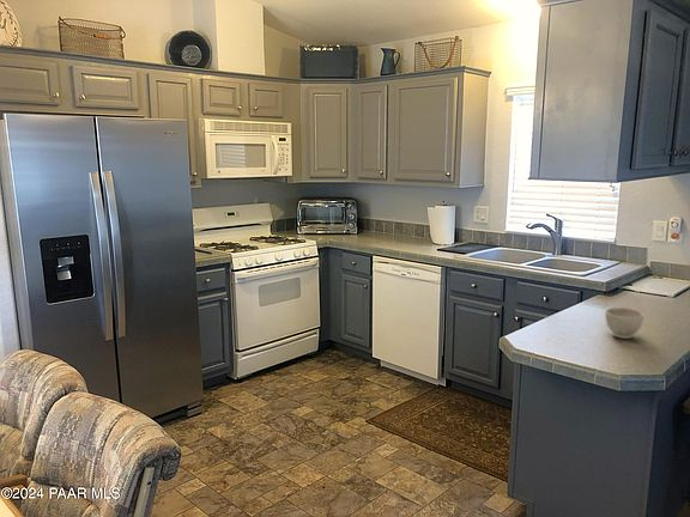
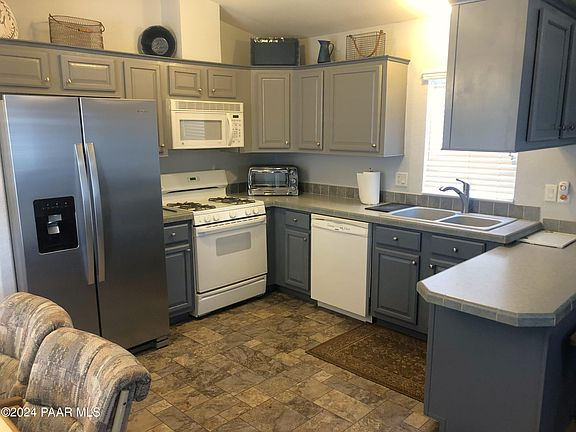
- bowl (623, 323)
